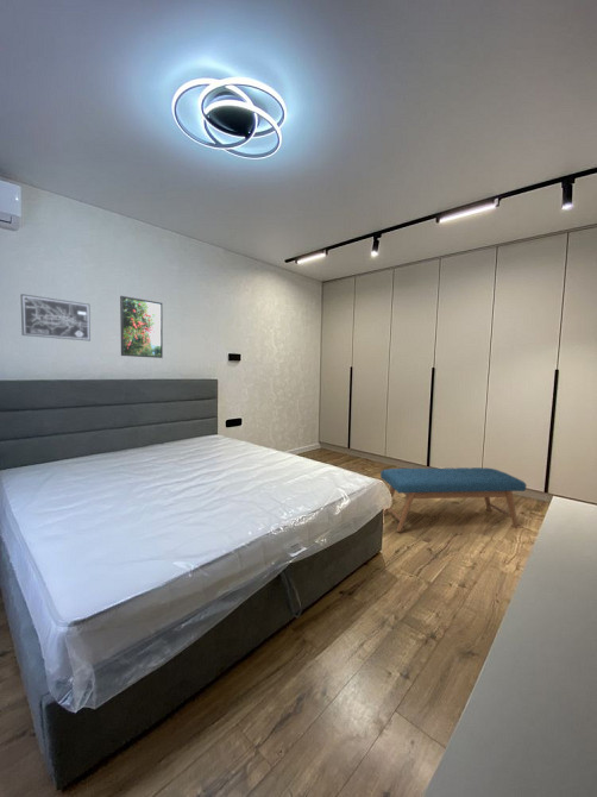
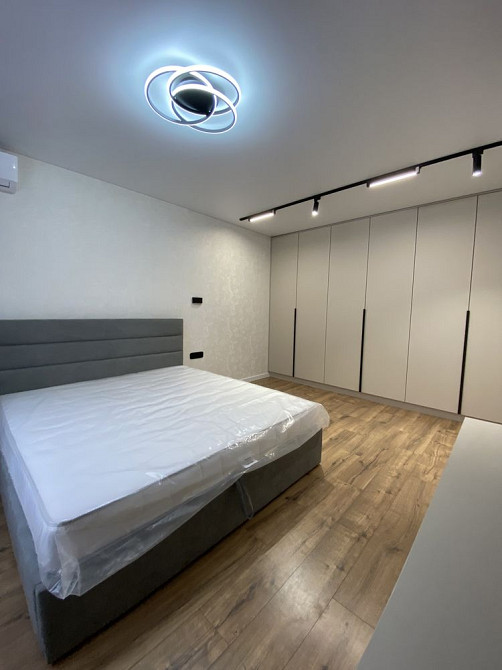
- bench (448, 496)
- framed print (142, 328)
- wall art (57, 319)
